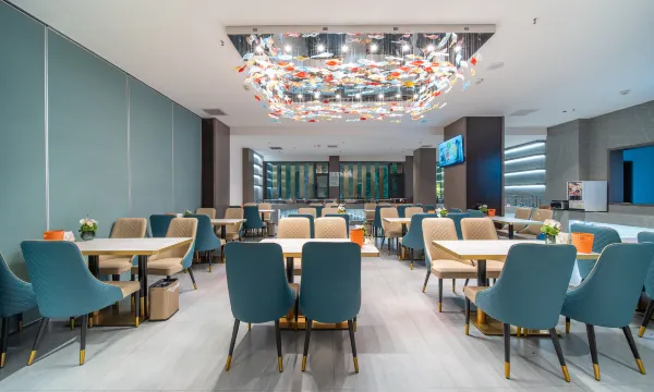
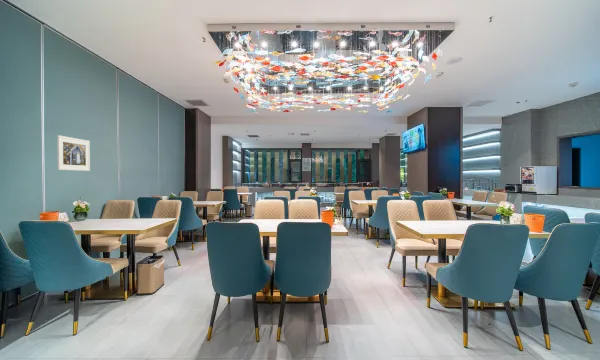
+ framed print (74, 154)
